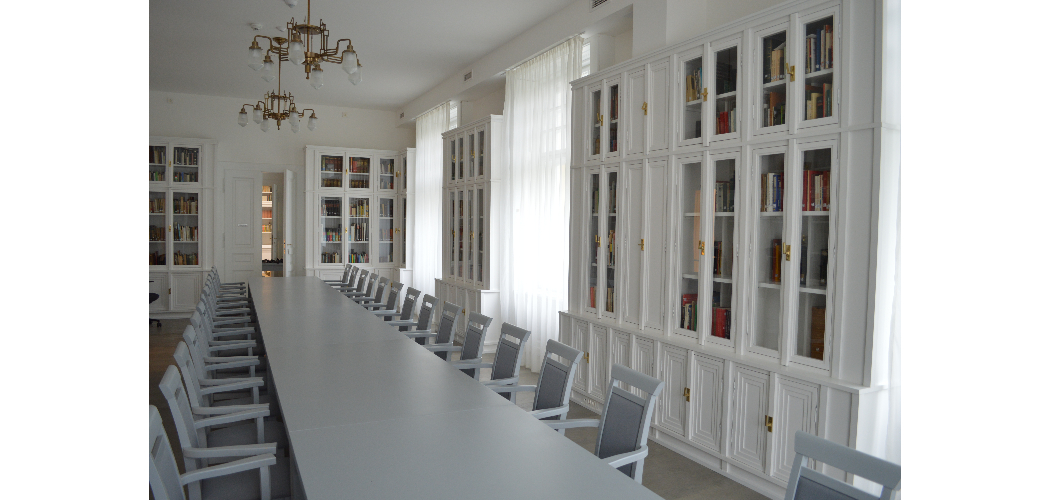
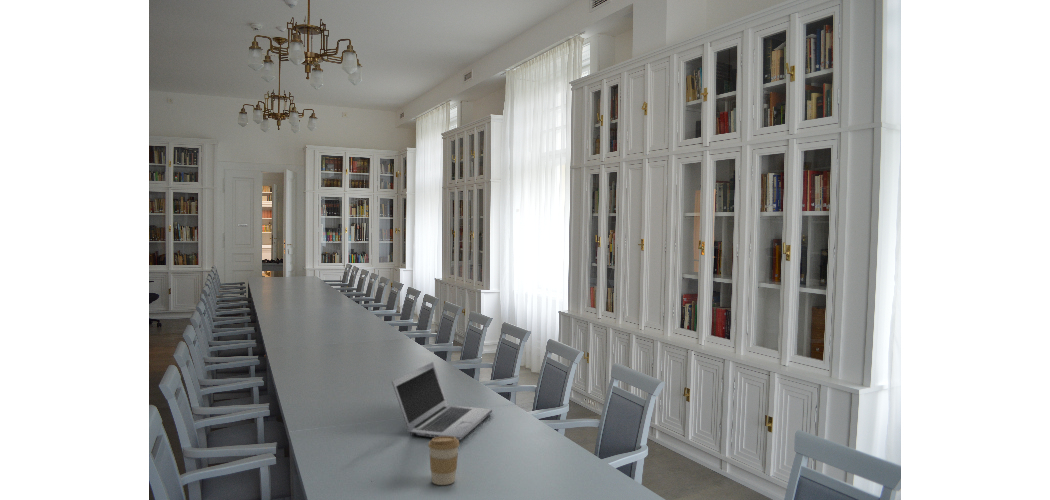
+ laptop (444, 398)
+ coffee cup (443, 458)
